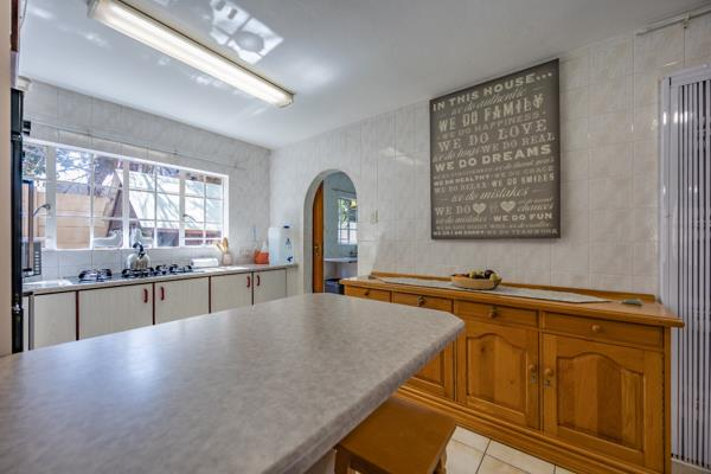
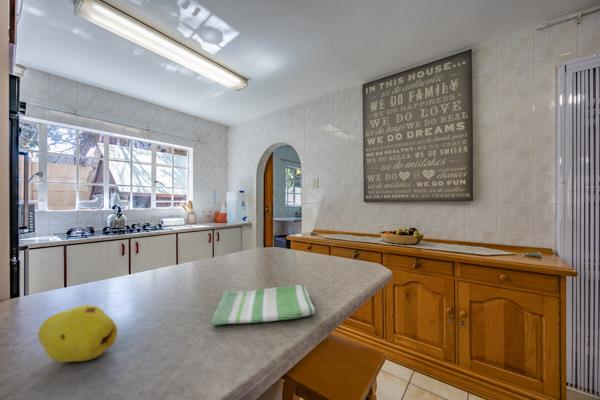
+ fruit (77, 331)
+ dish towel (265, 302)
